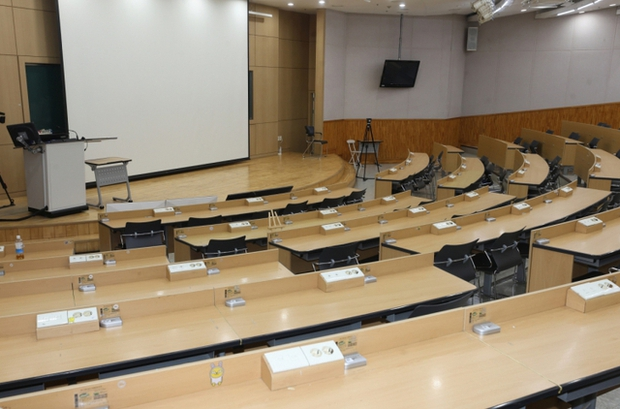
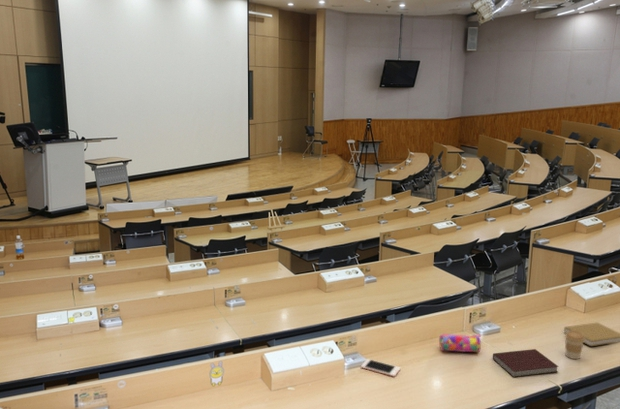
+ book (593, 333)
+ pencil case (460, 342)
+ cell phone (380, 367)
+ notebook (524, 362)
+ coffee cup (574, 344)
